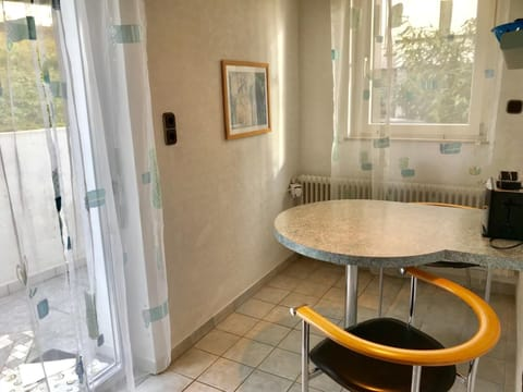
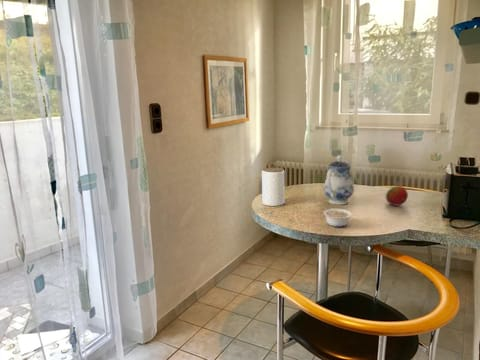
+ legume (337, 217)
+ jar (273, 186)
+ teapot (339, 178)
+ fruit (396, 195)
